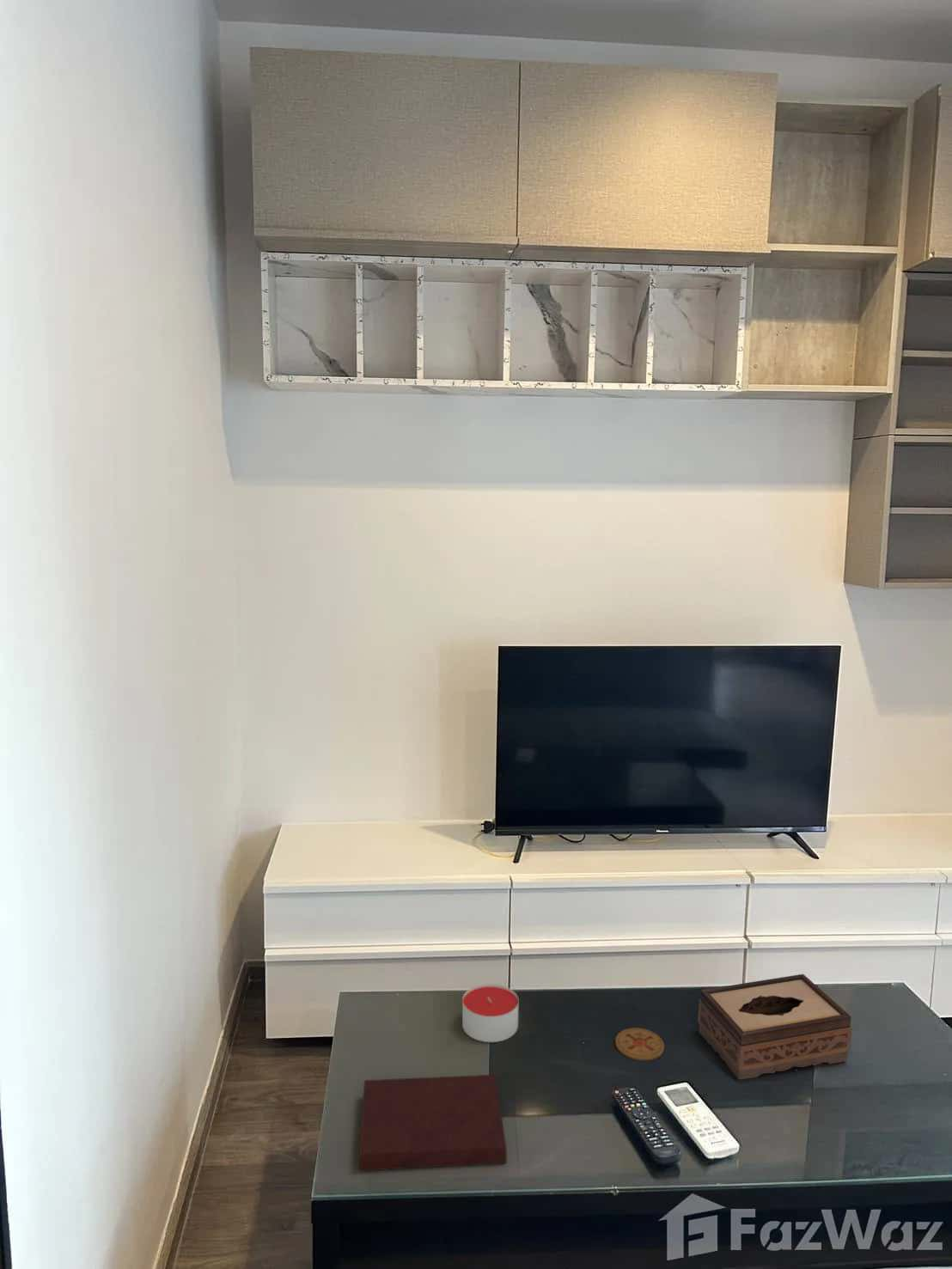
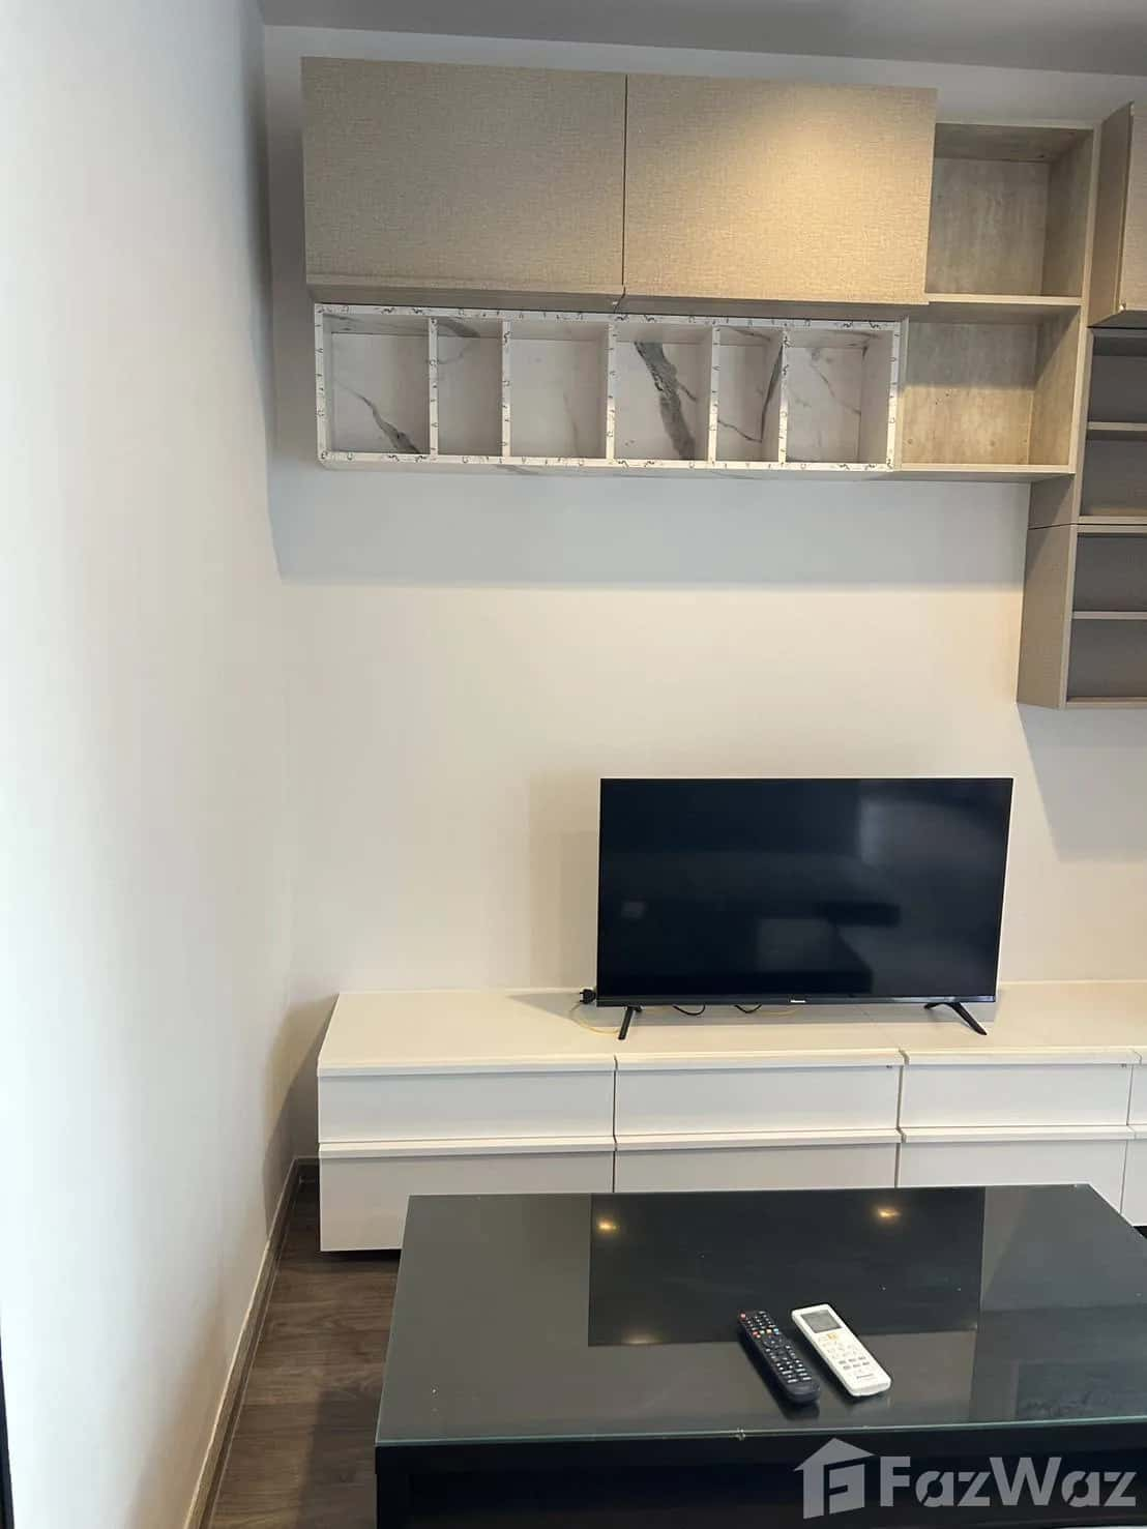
- tissue box (772, 1024)
- coaster (639, 1044)
- candle (490, 1011)
- notebook (431, 1120)
